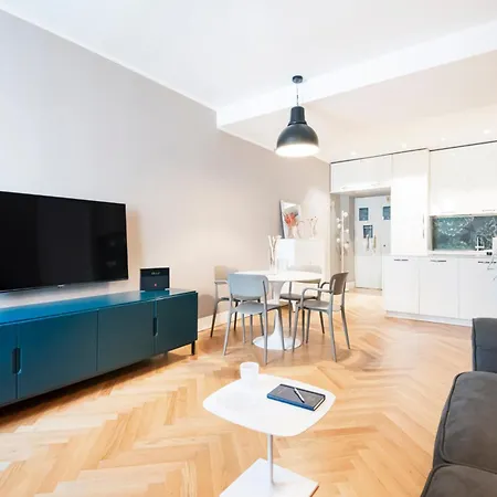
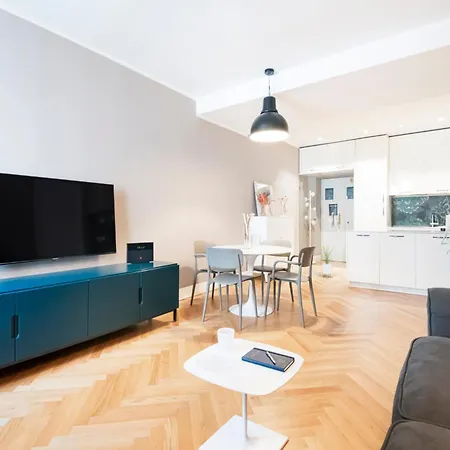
+ house plant (327, 260)
